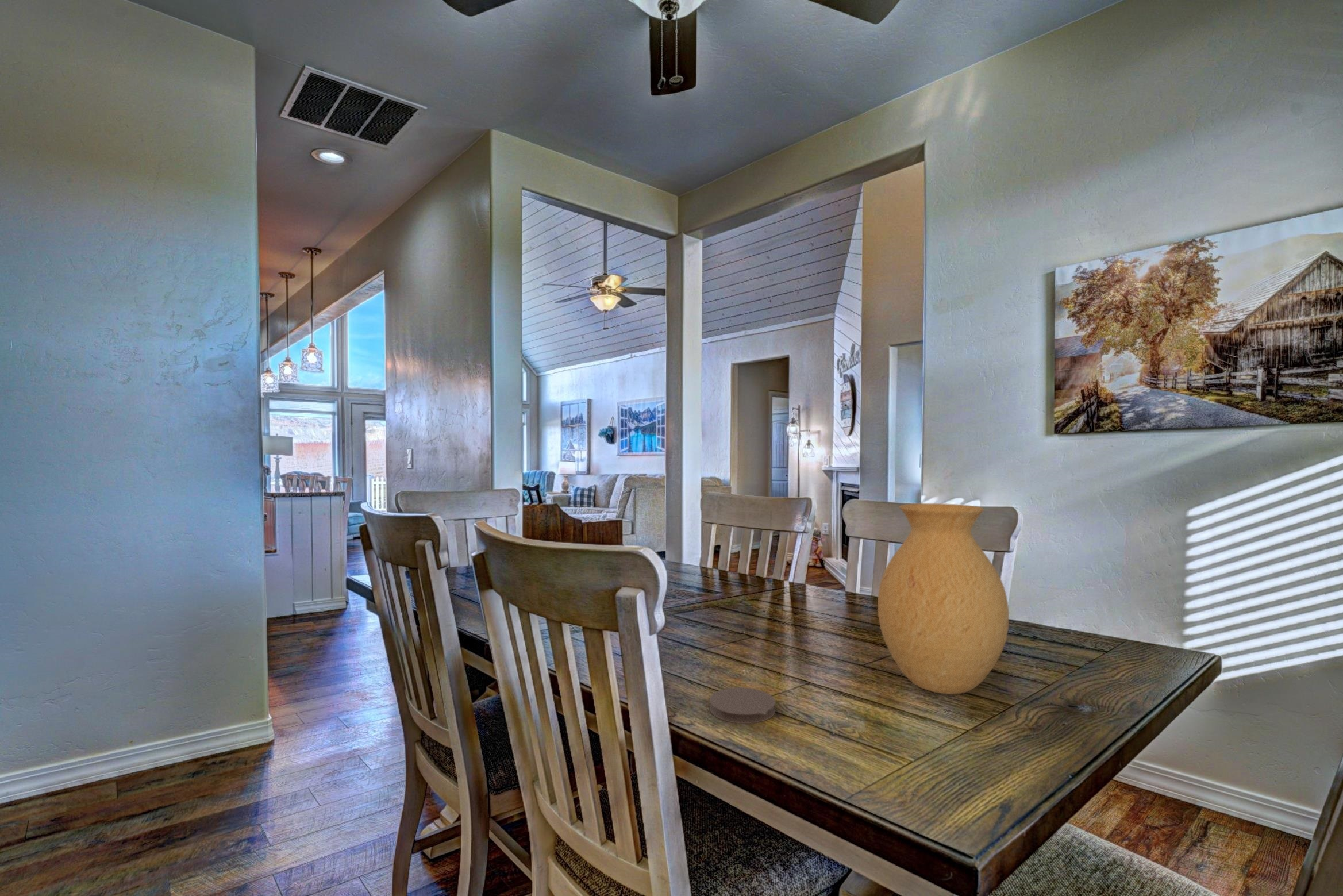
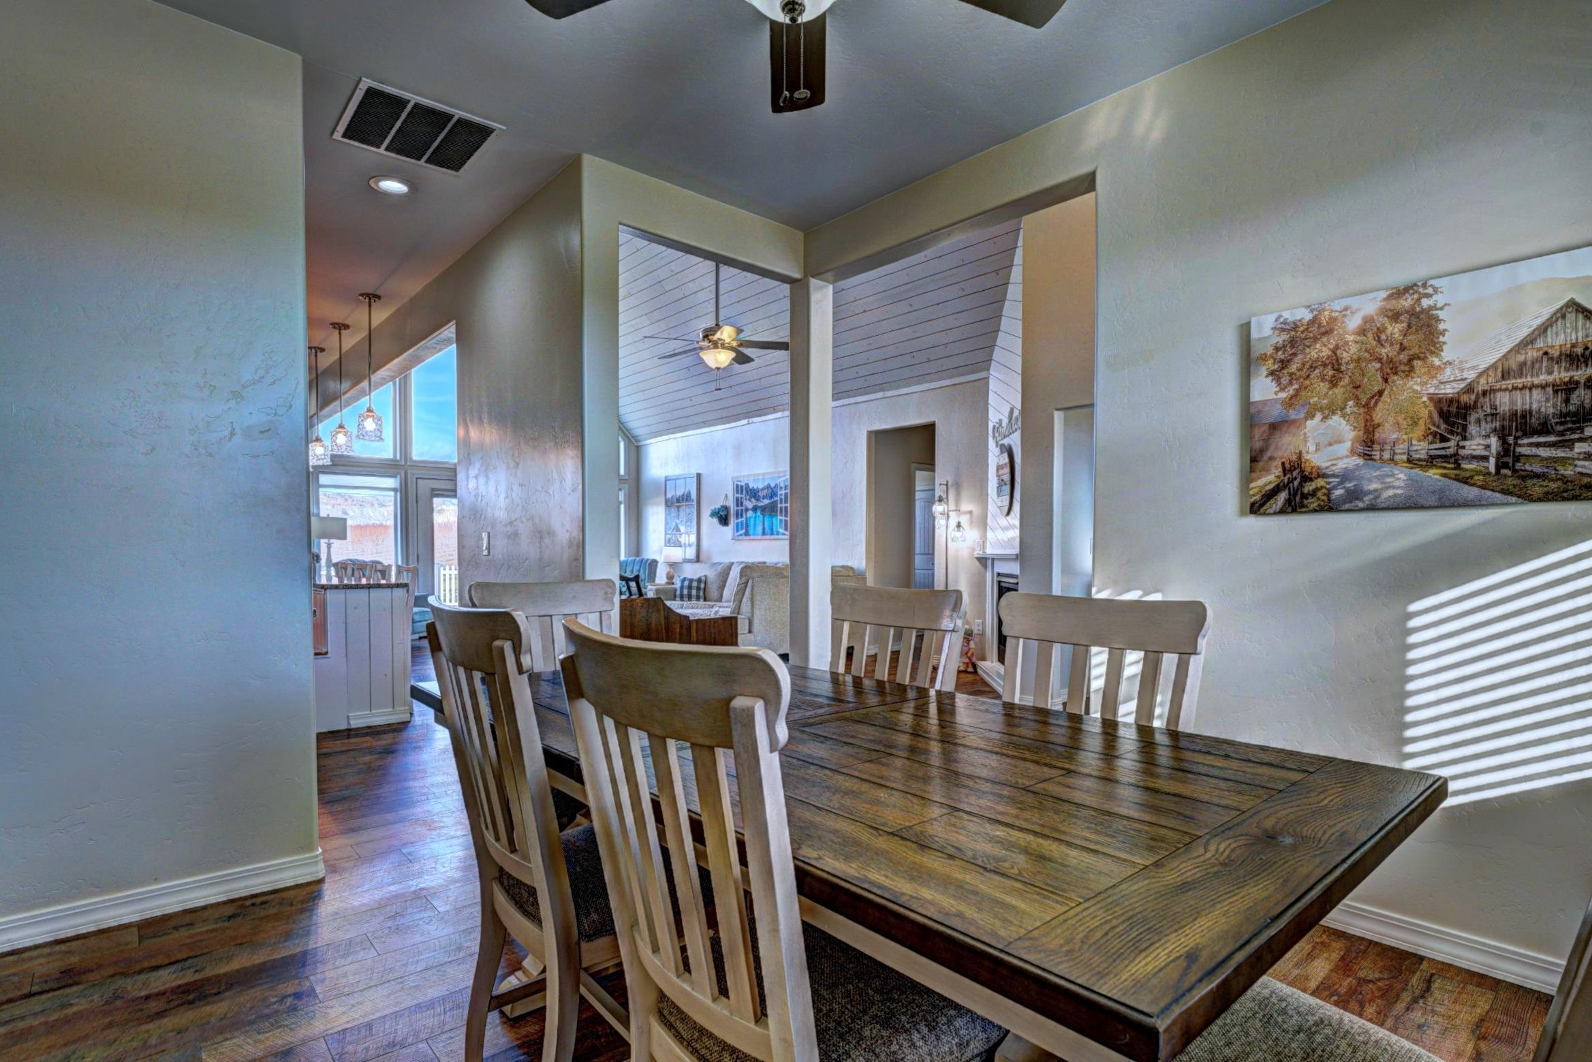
- coaster (742, 704)
- vase (941, 597)
